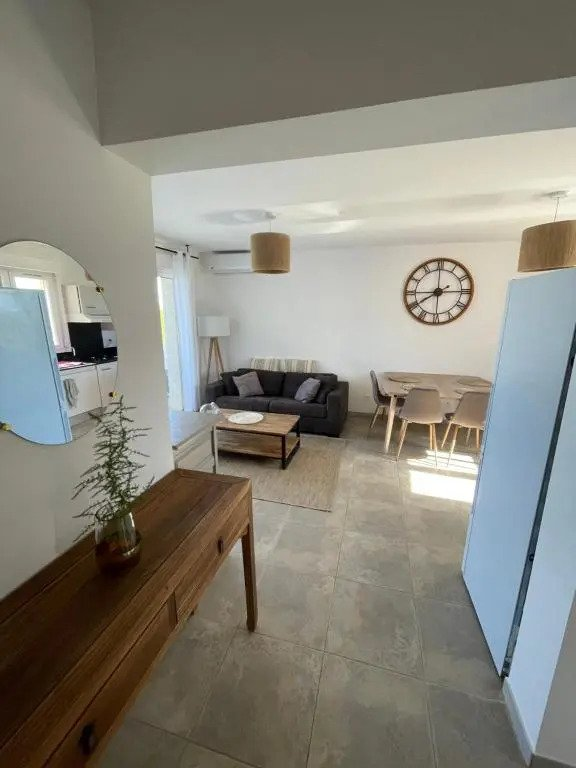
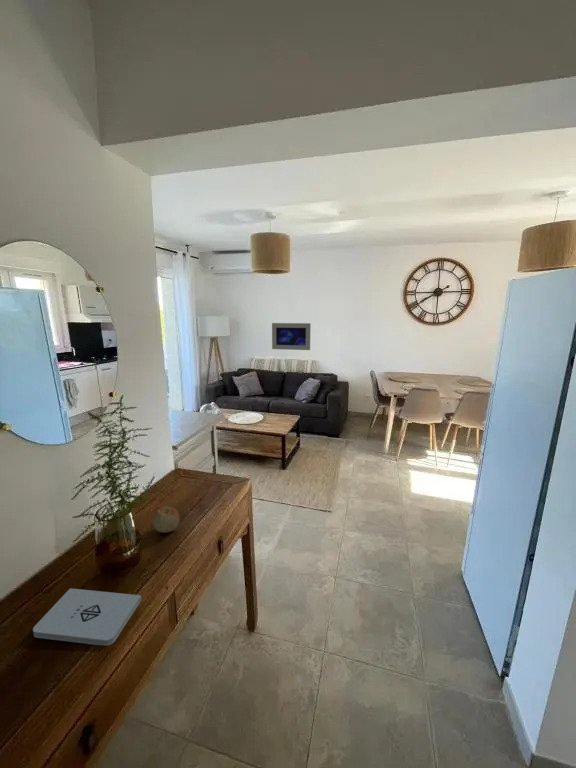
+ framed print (290, 336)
+ apple (166, 520)
+ notepad (89, 614)
